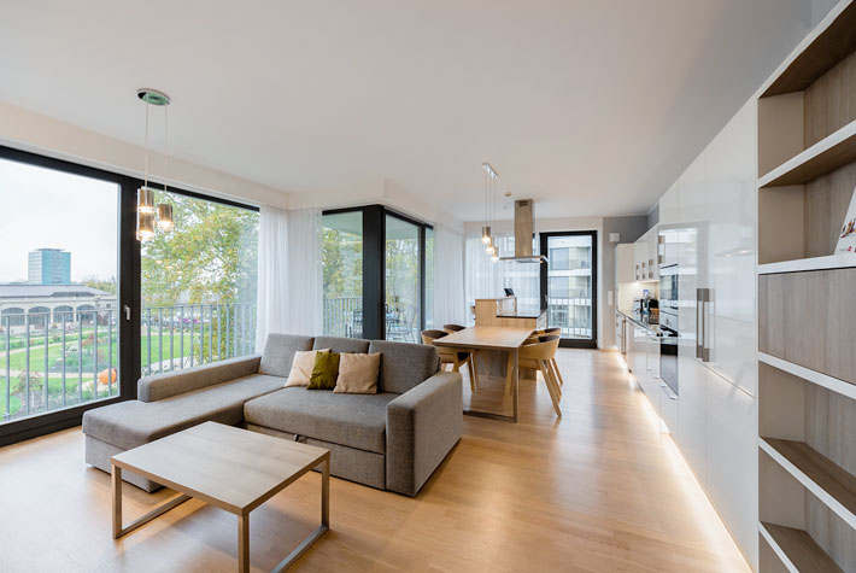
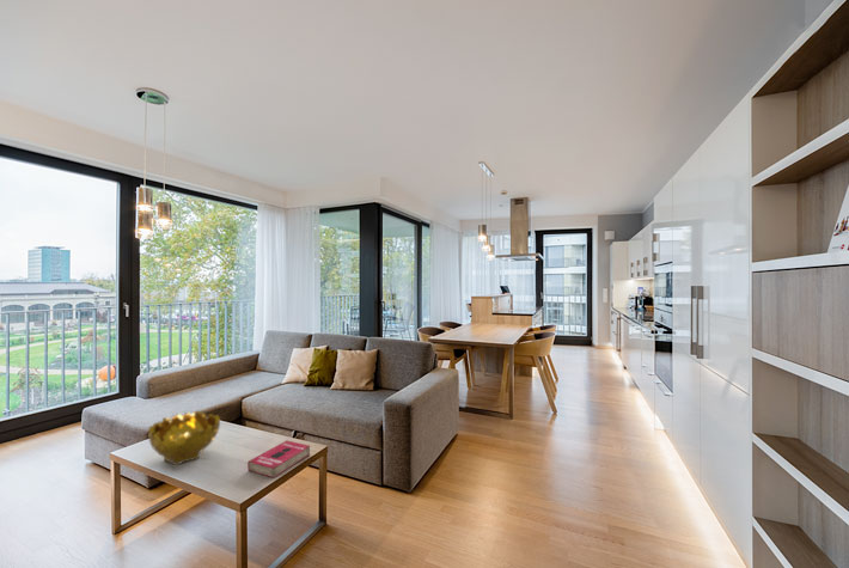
+ book (280, 457)
+ decorative bowl (185, 438)
